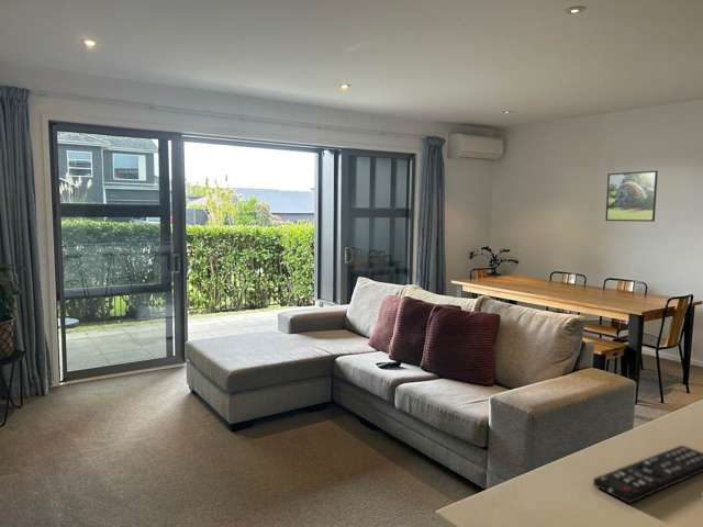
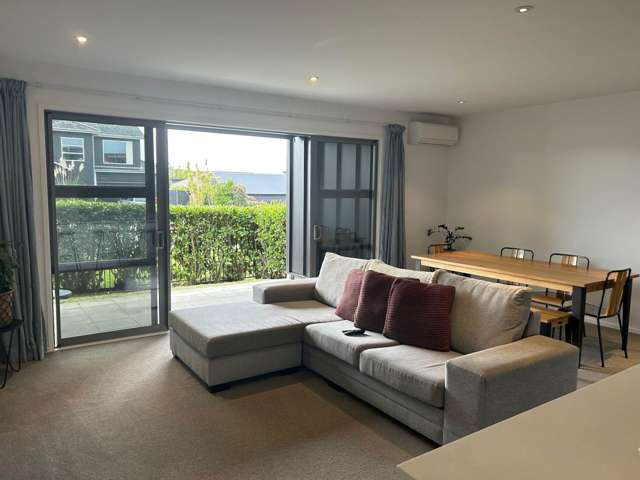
- remote control (657, 470)
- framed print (631, 197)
